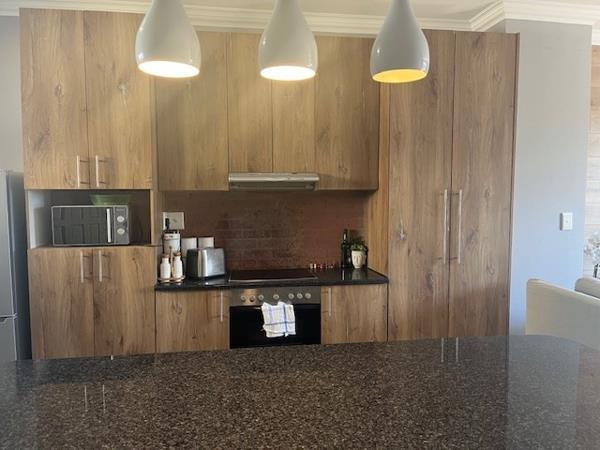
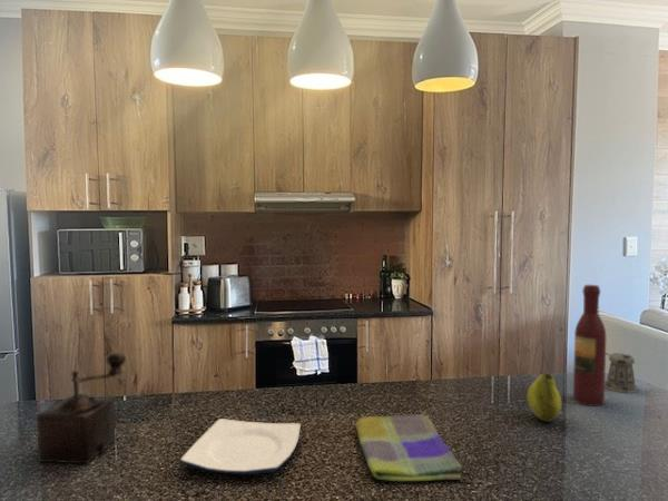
+ fruit (543, 394)
+ plate (245, 446)
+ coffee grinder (86, 402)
+ wine bottle (589, 343)
+ pepper shaker (619, 369)
+ dish towel (403, 443)
